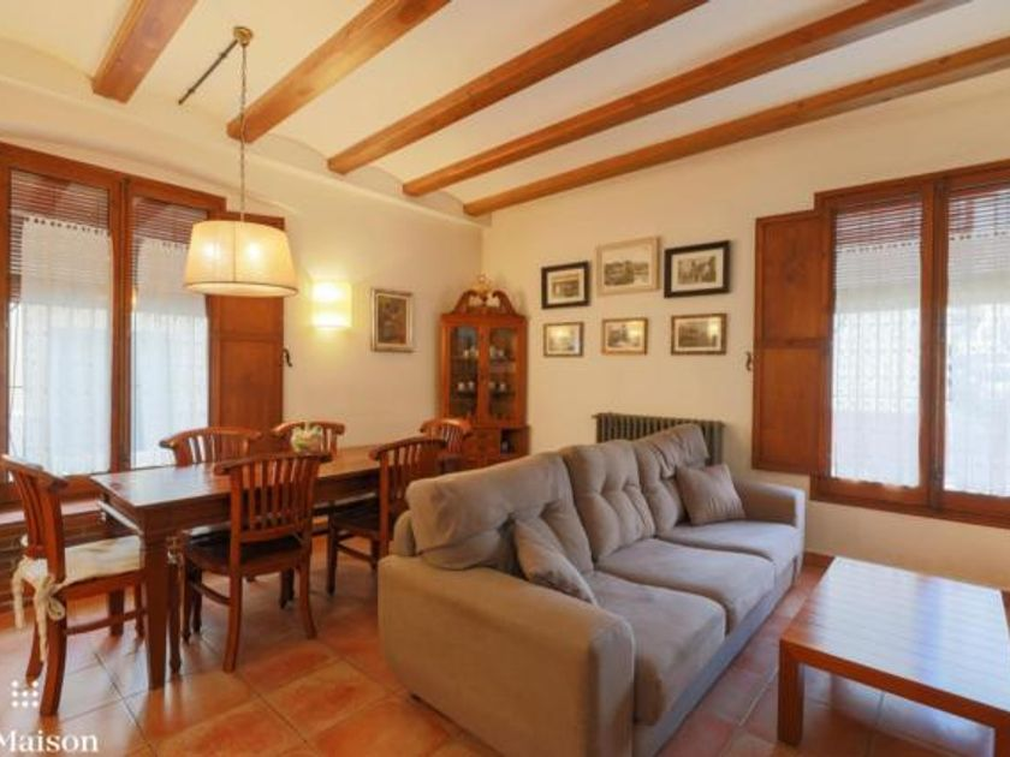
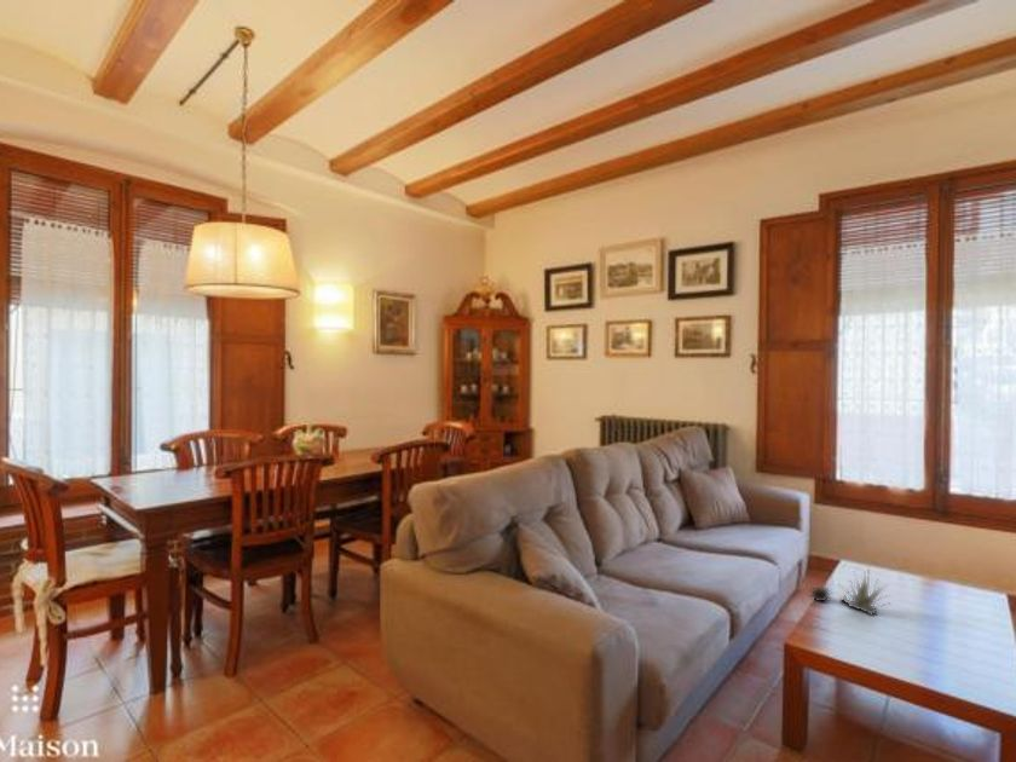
+ succulent plant (850, 582)
